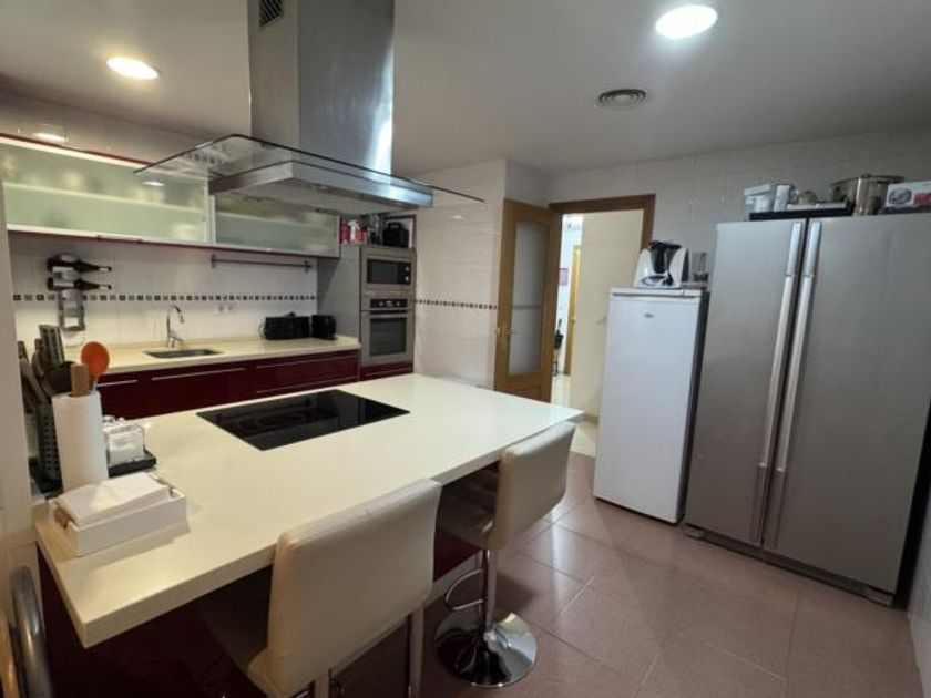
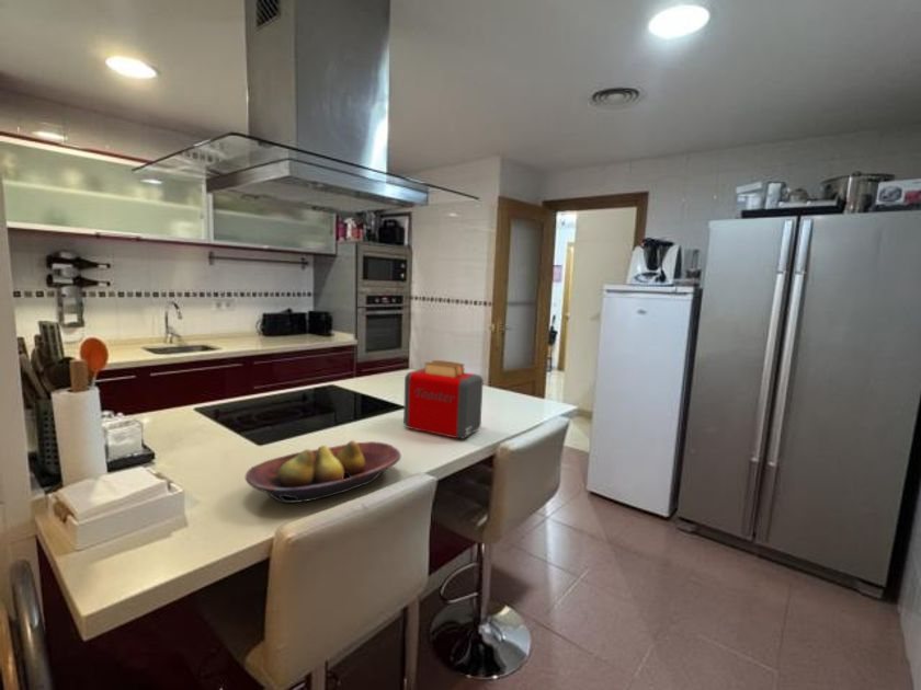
+ fruit bowl (329, 464)
+ toaster (442, 395)
